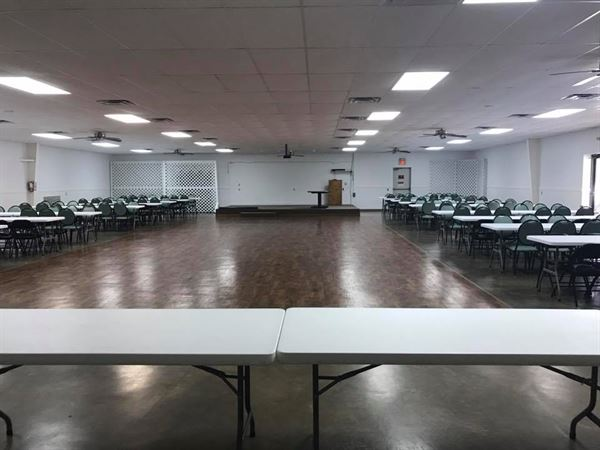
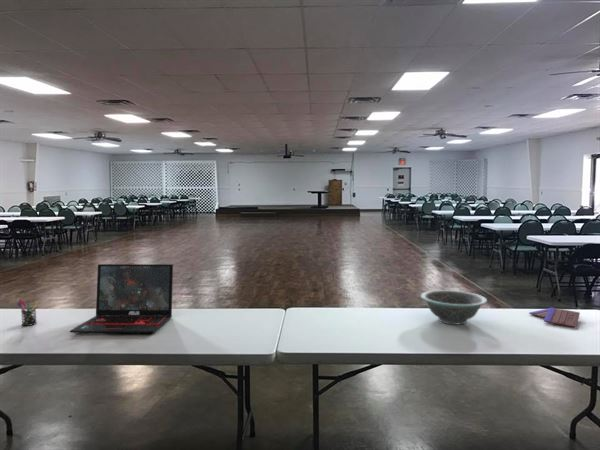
+ decorative bowl (452, 308)
+ book (559, 315)
+ pen holder (27, 311)
+ laptop (124, 297)
